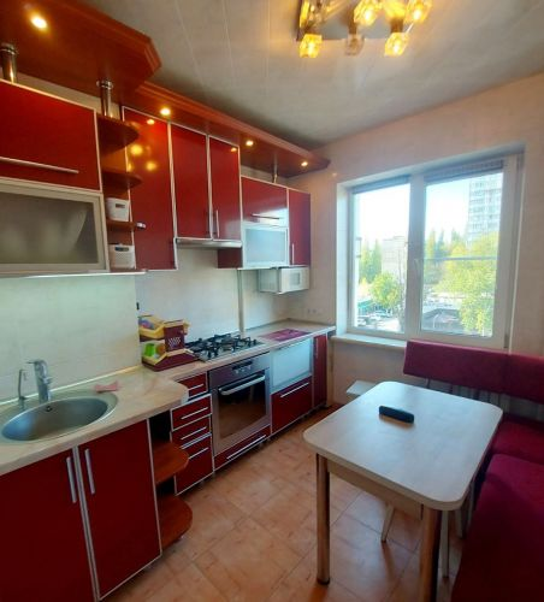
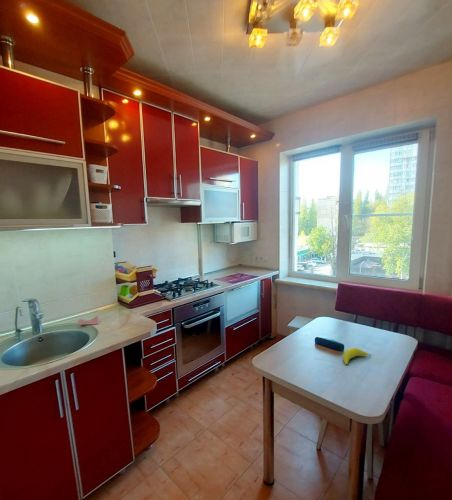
+ banana (354, 354)
